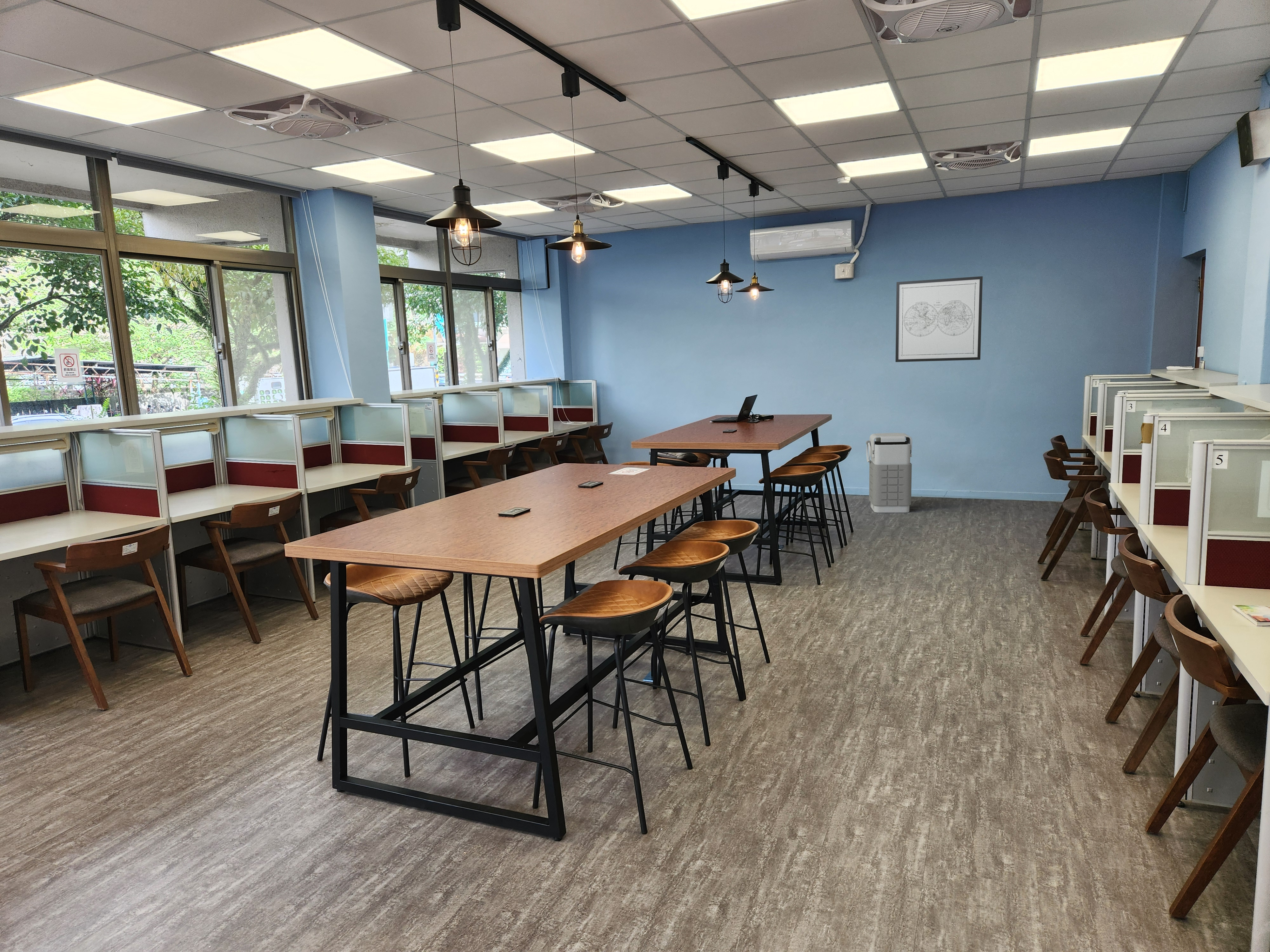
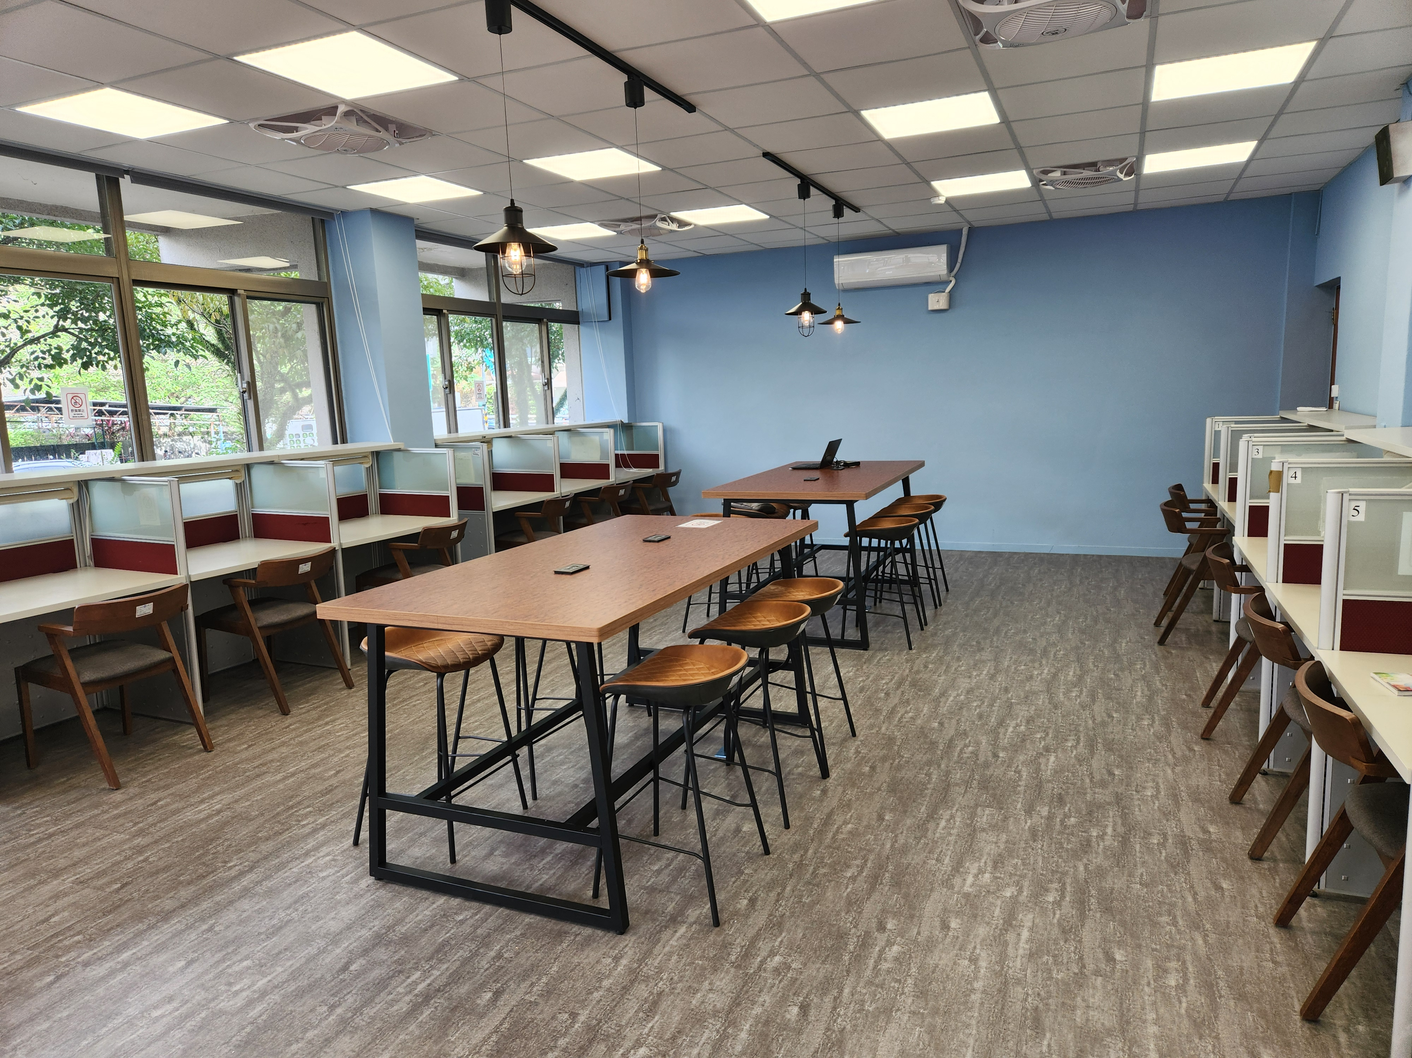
- wall art (938, 320)
- grenade (889, 472)
